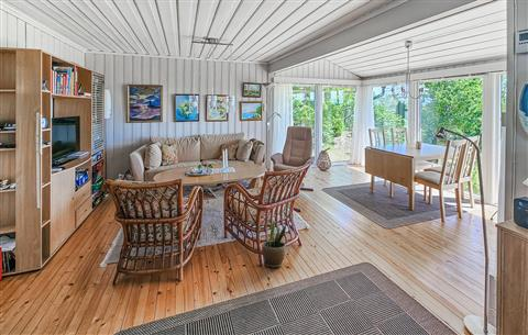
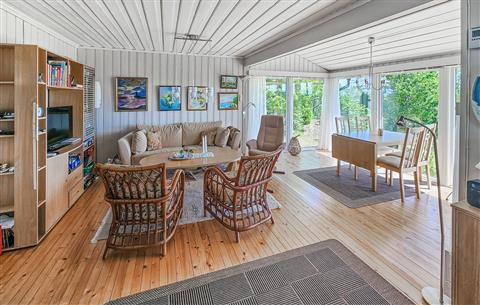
- potted plant (274, 243)
